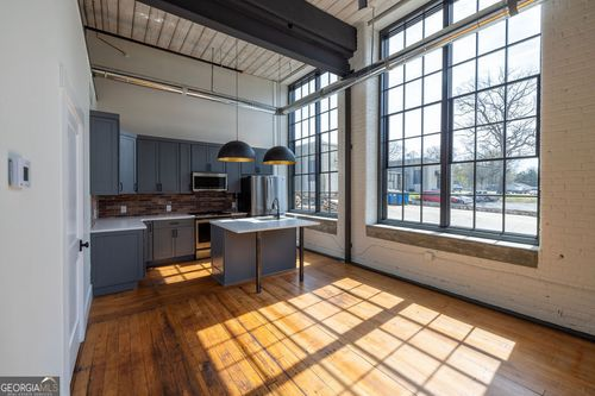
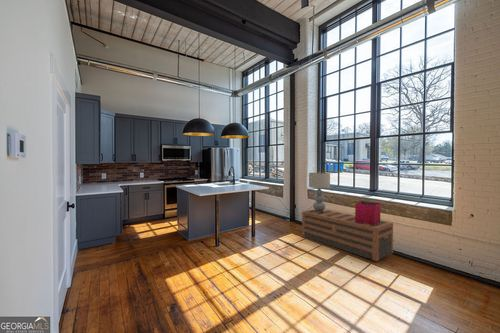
+ storage bench (342, 230)
+ lamp (319, 191)
+ storage bin (367, 212)
